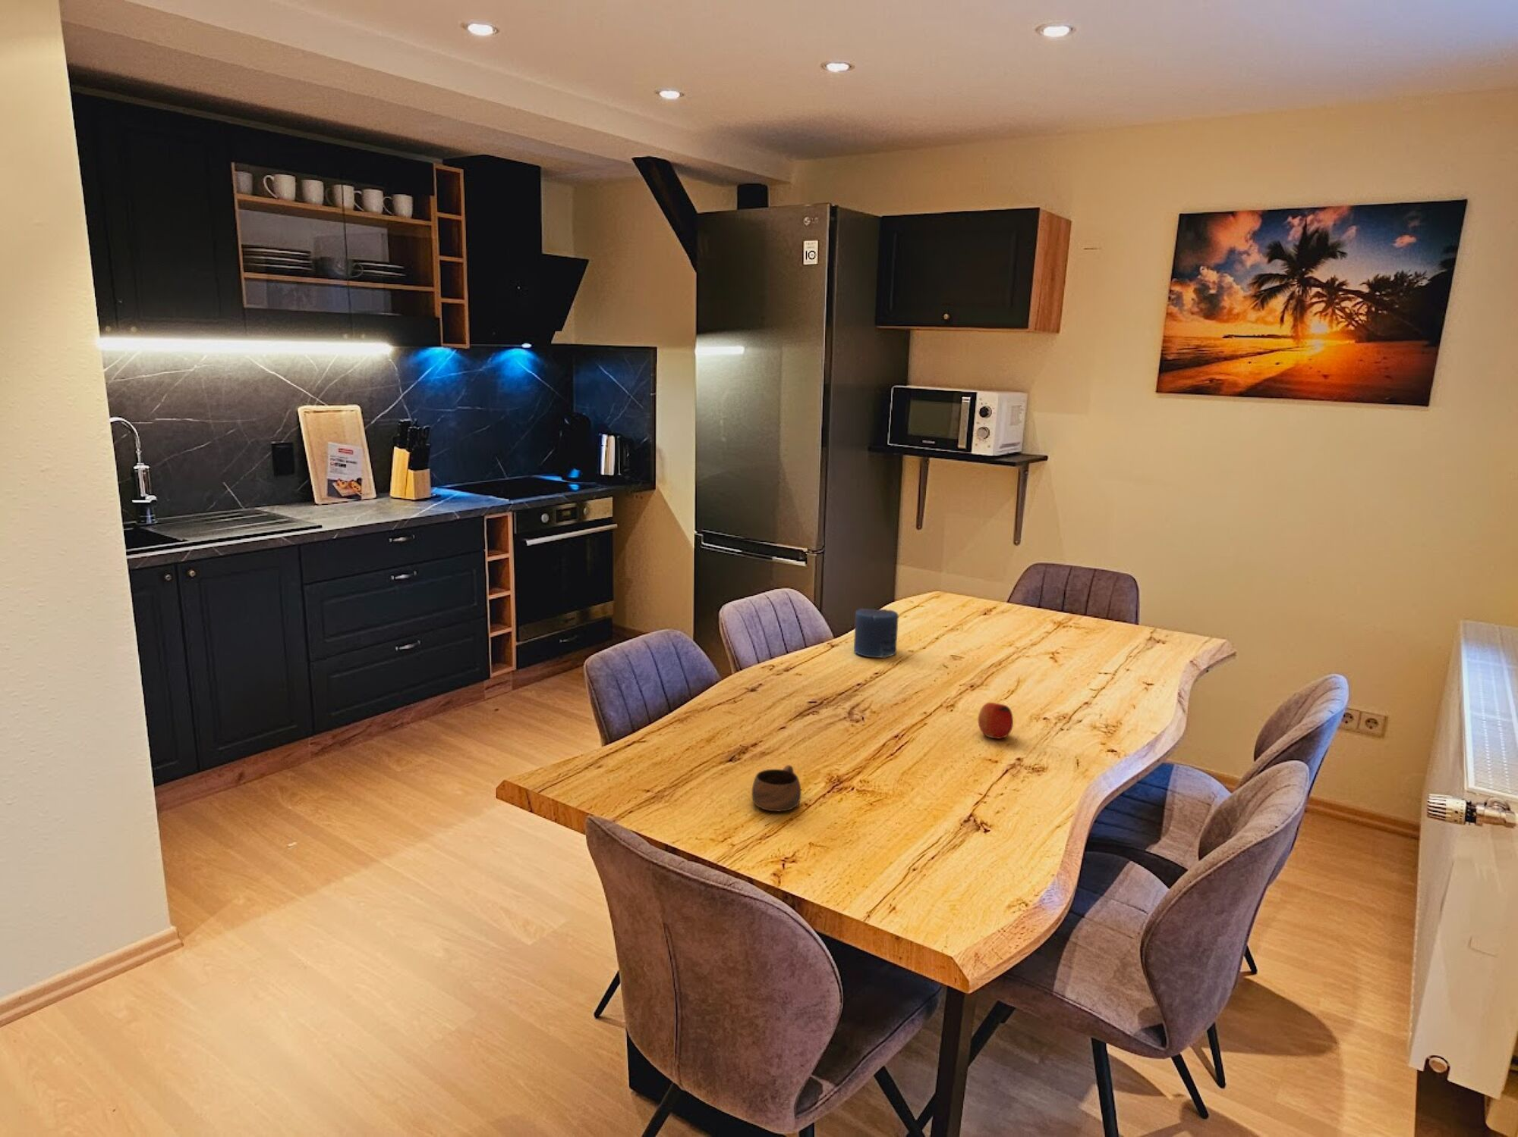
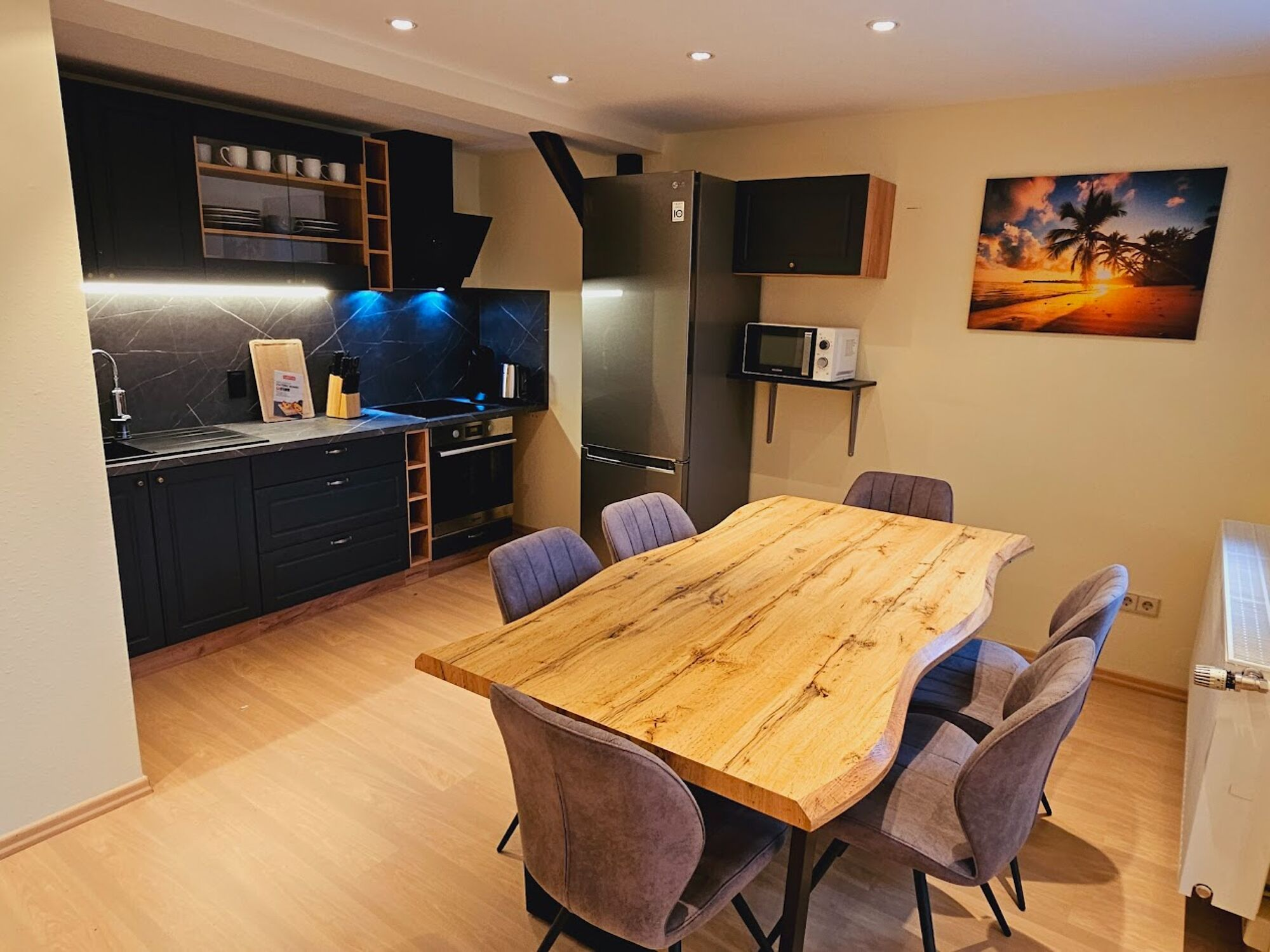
- cup (781, 787)
- fruit (996, 719)
- candle (876, 632)
